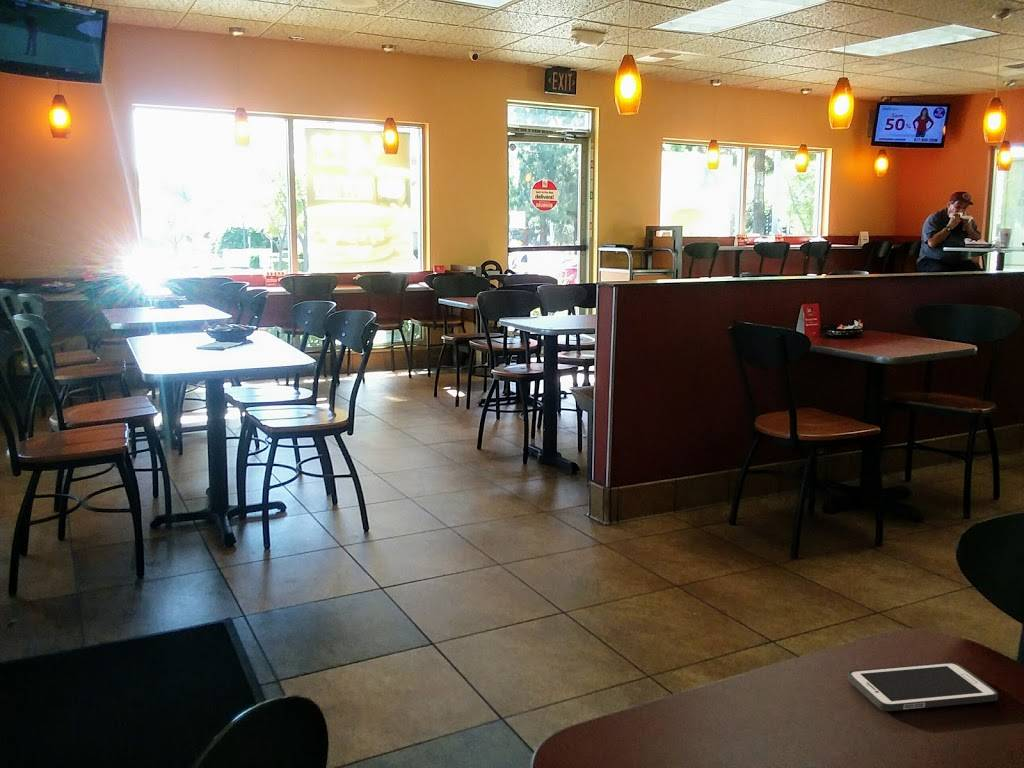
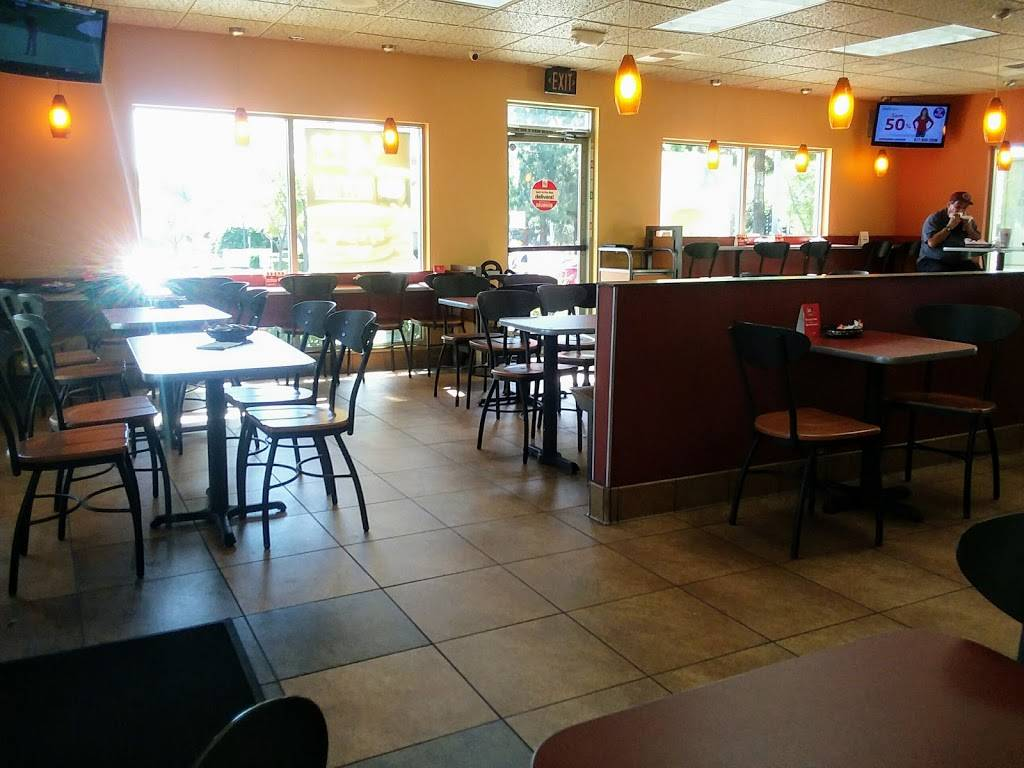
- cell phone (920, 686)
